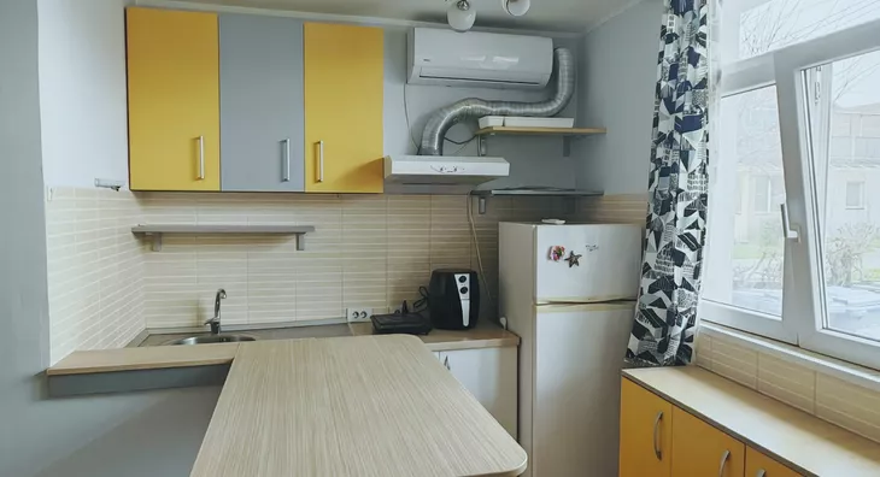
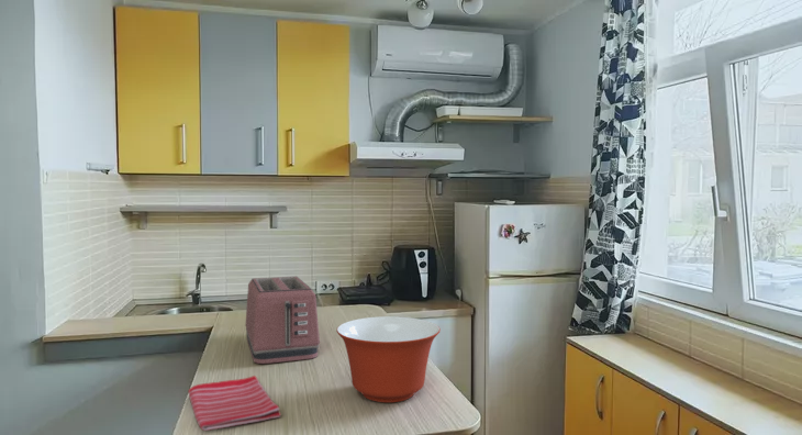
+ toaster (280, 315)
+ mixing bowl (388, 360)
+ dish towel (232, 400)
